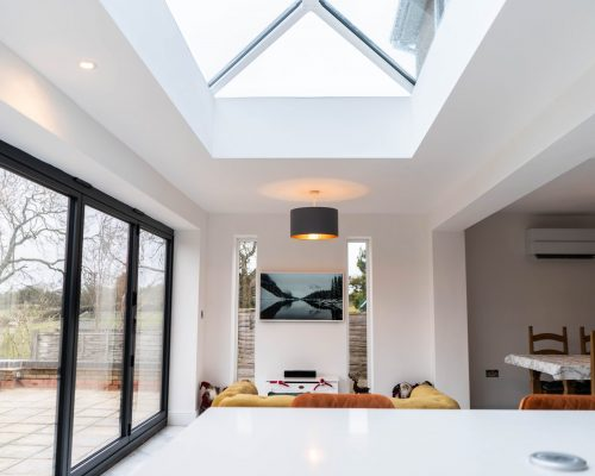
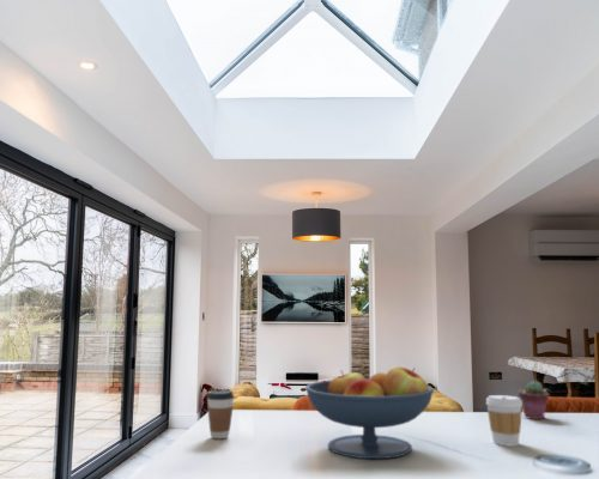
+ fruit bowl (368, 406)
+ potted succulent (533, 399)
+ coffee cup (219, 413)
+ coffee cup (504, 419)
